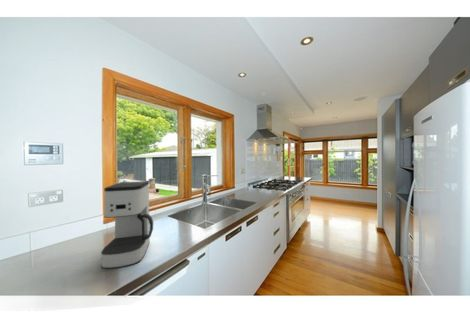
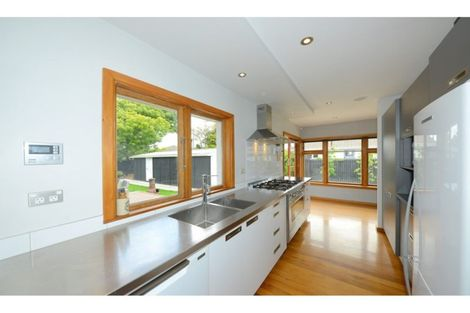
- coffee maker (131, 219)
